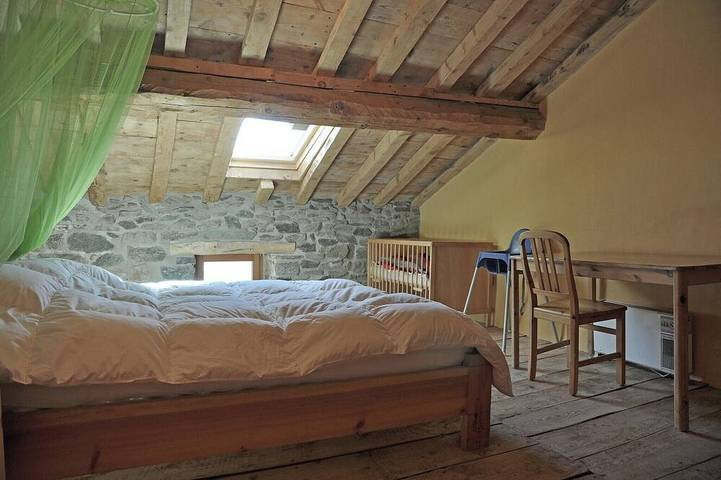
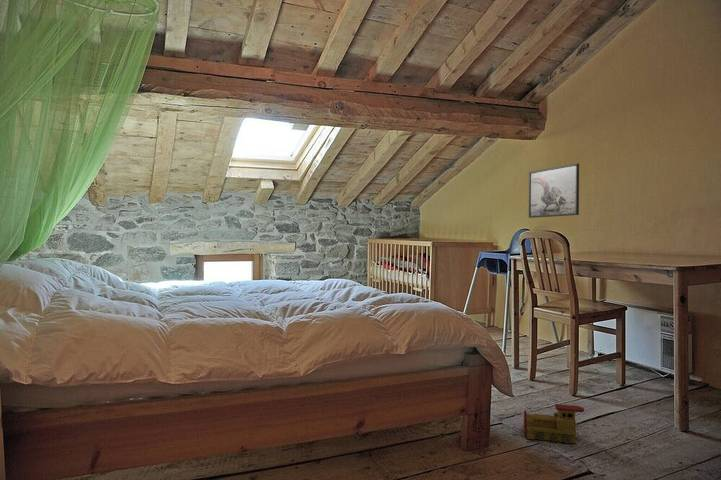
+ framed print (552, 192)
+ toy train (553, 421)
